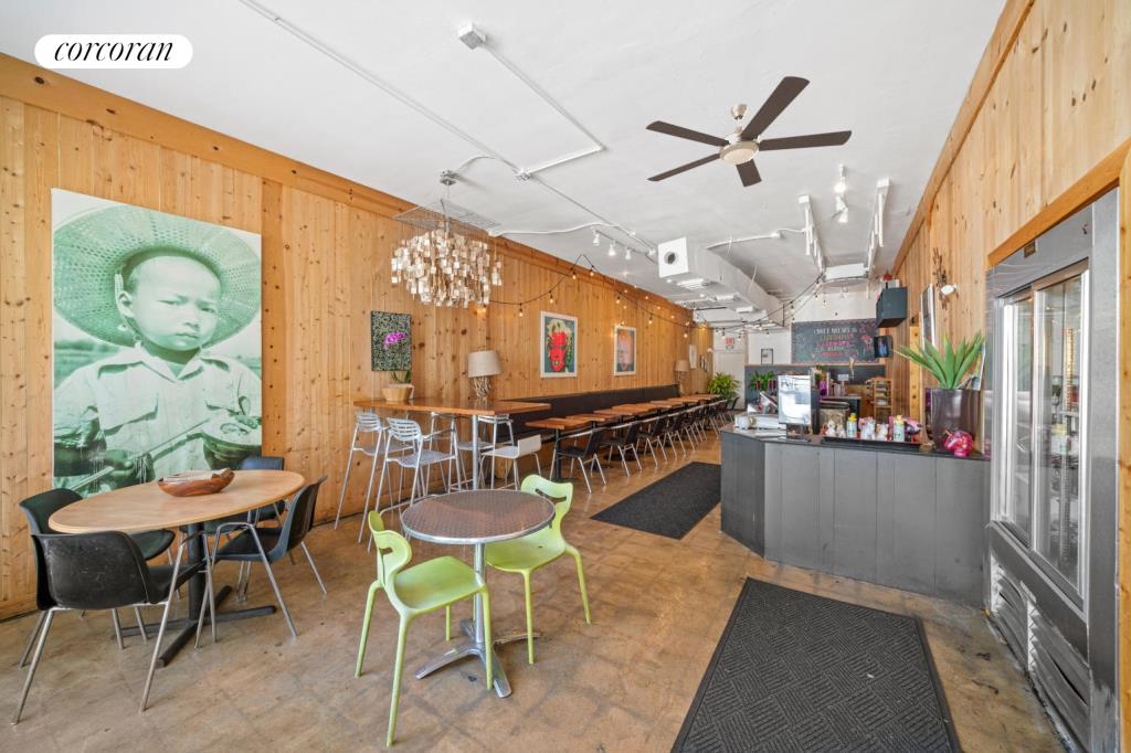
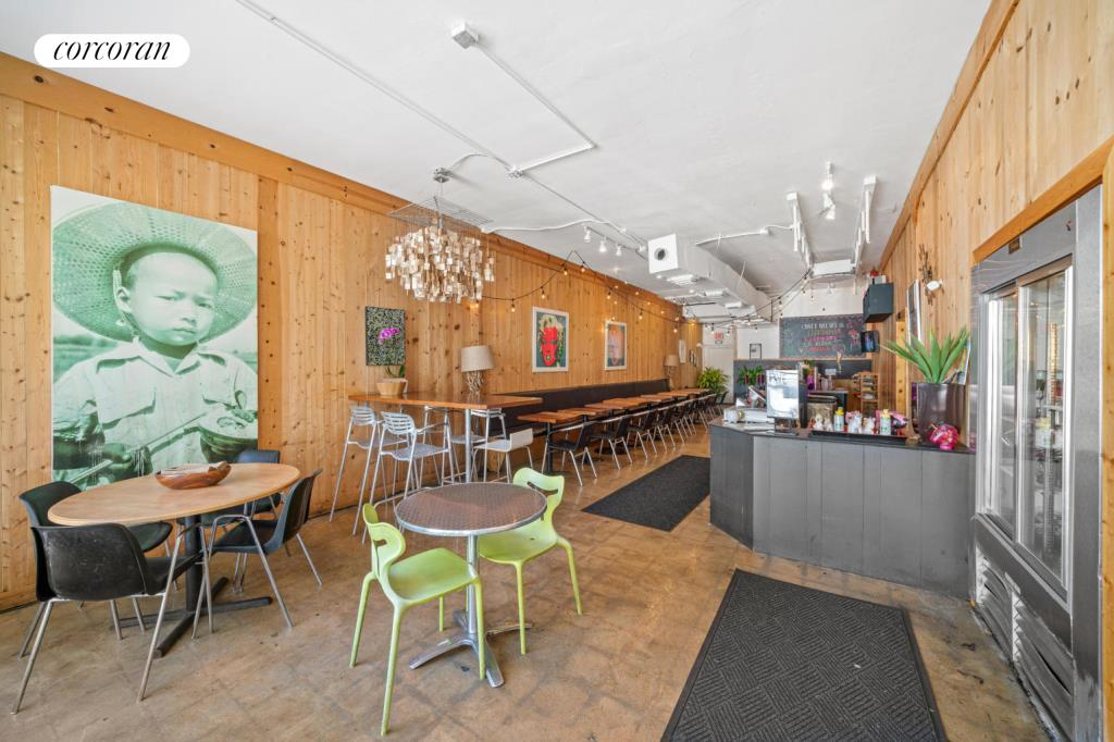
- electric fan (739, 135)
